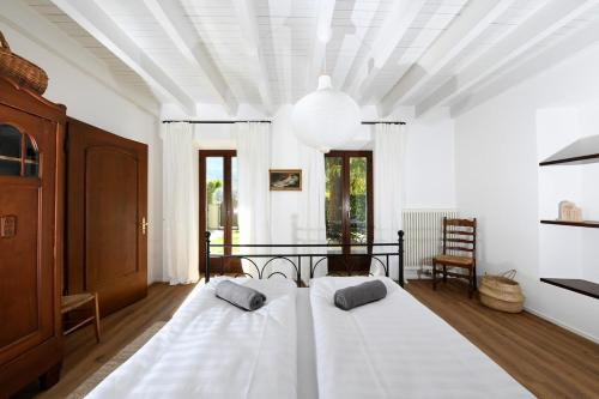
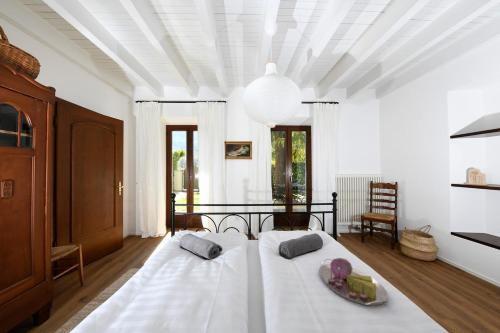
+ serving tray (349, 272)
